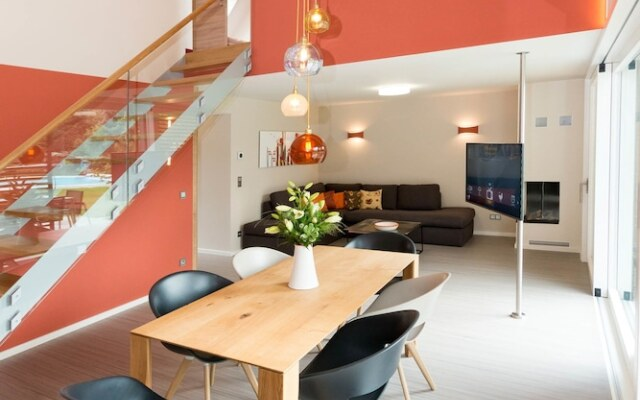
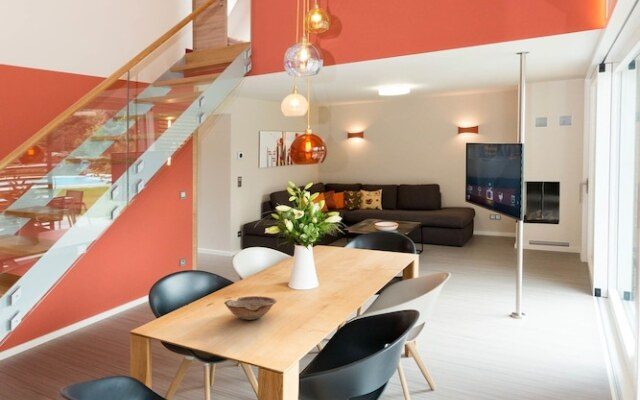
+ bowl (250, 308)
